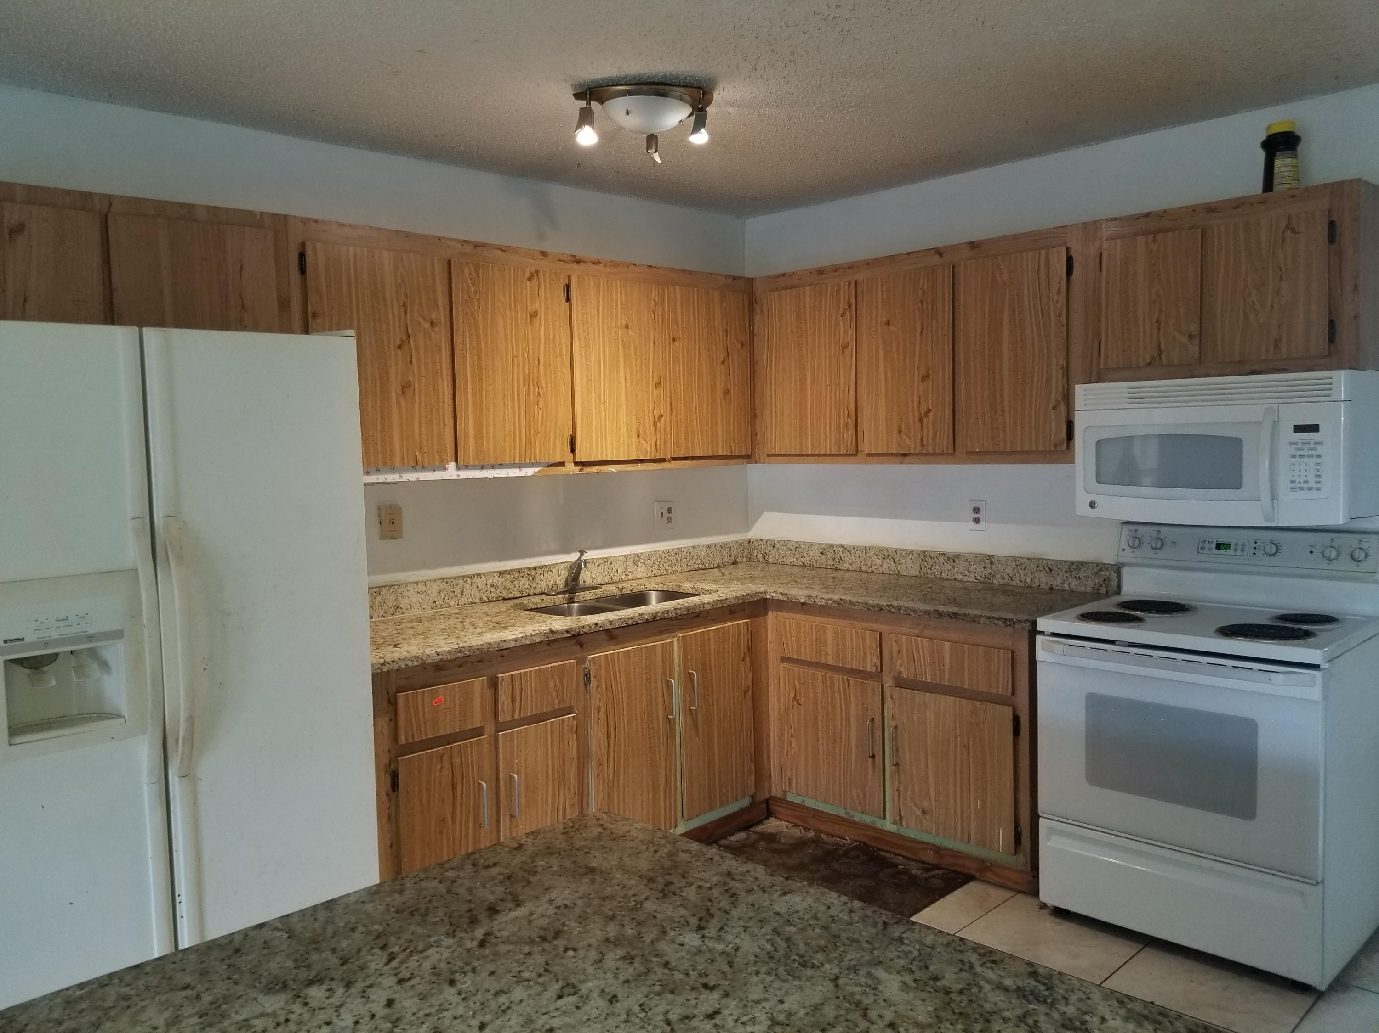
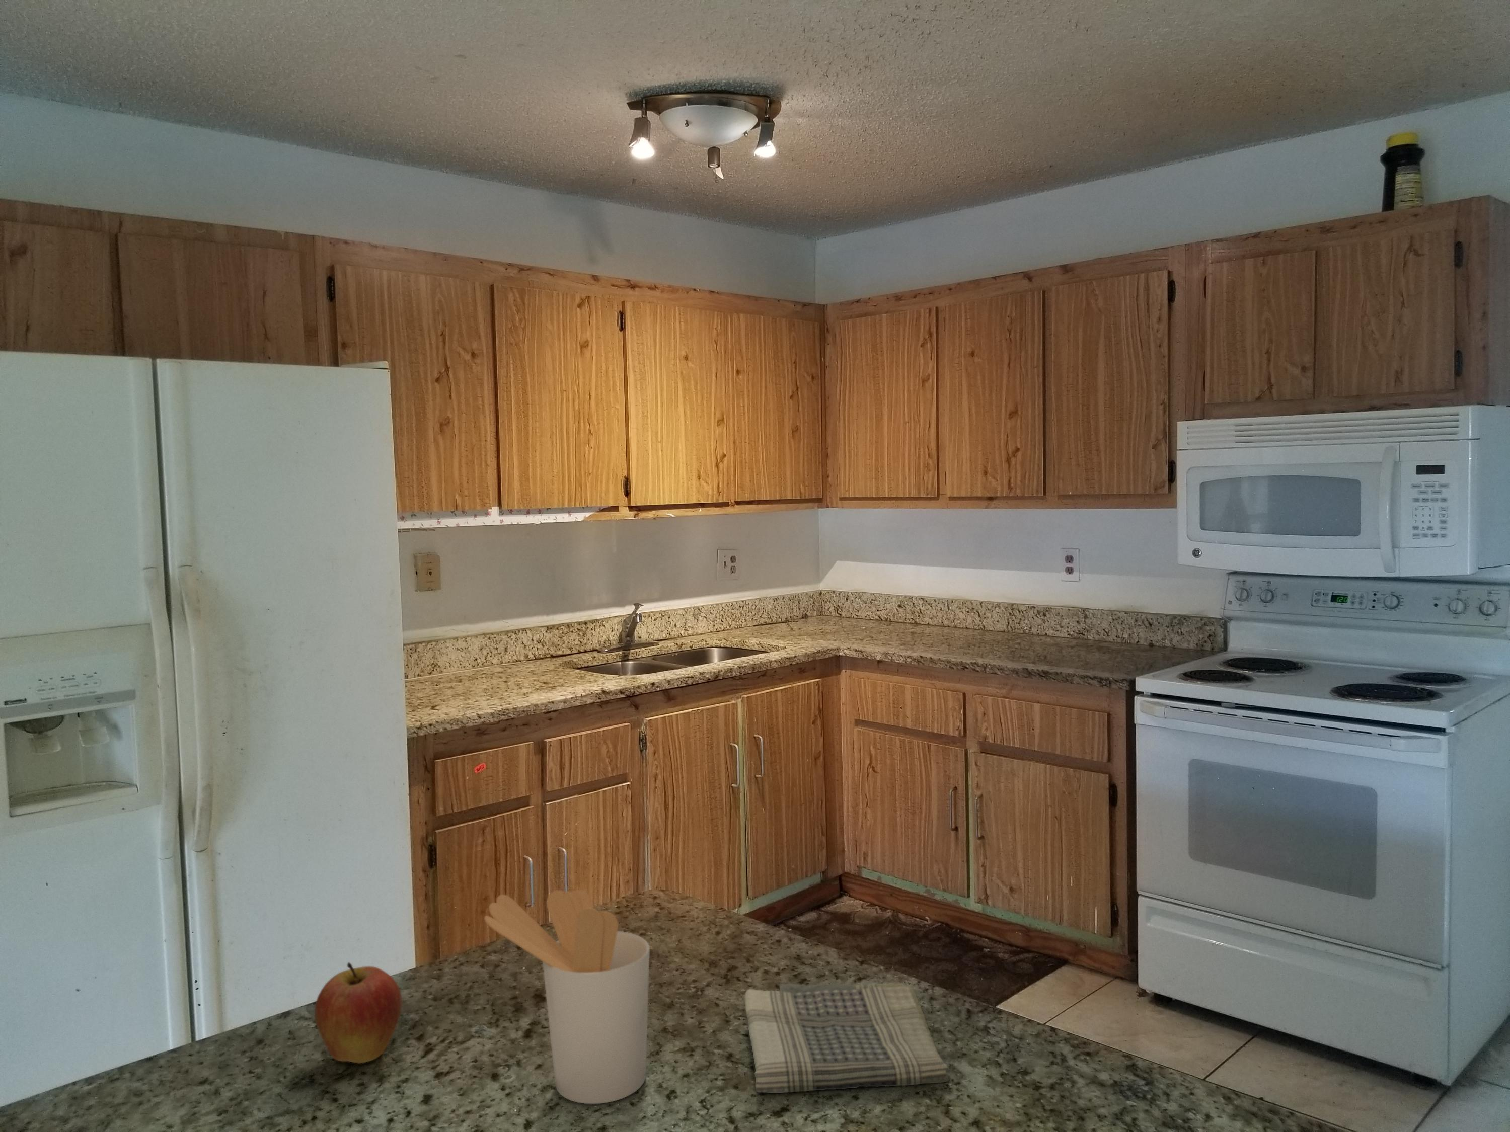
+ dish towel (839, 1027)
+ apple (358, 1008)
+ utensil holder (568, 987)
